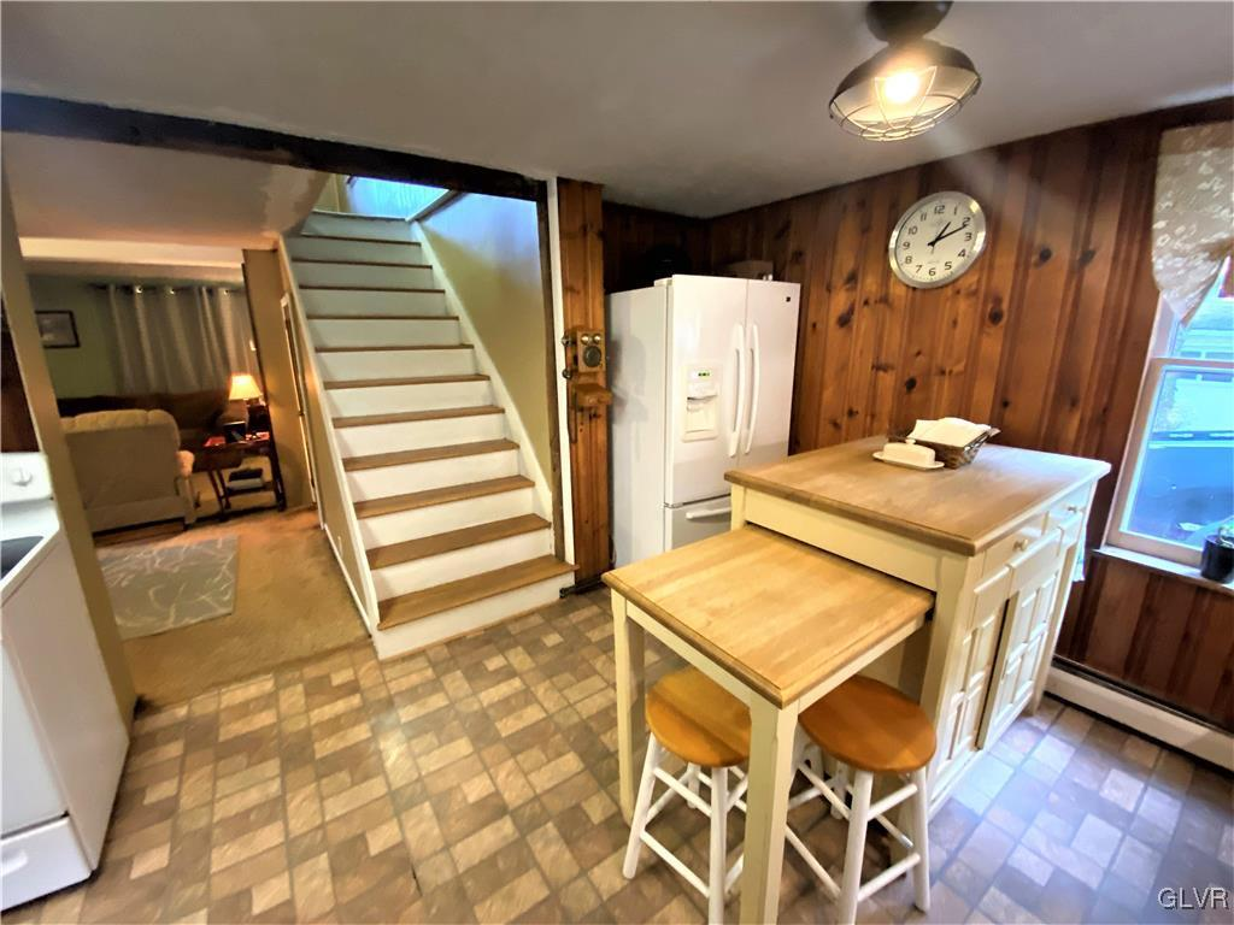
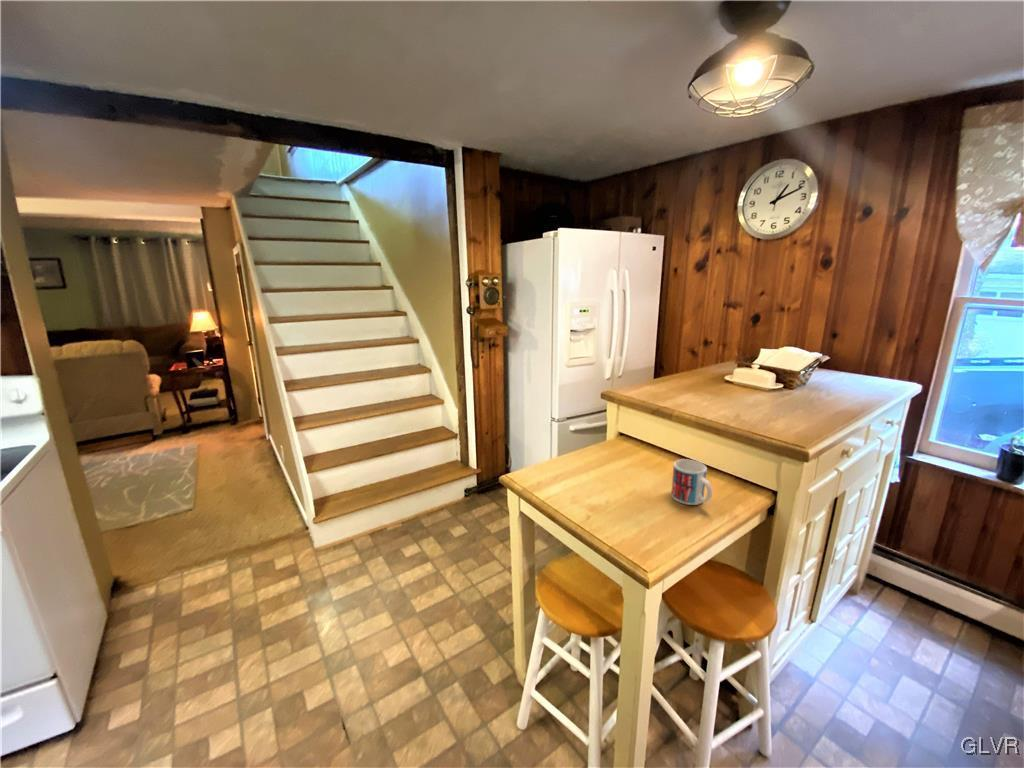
+ mug (694, 483)
